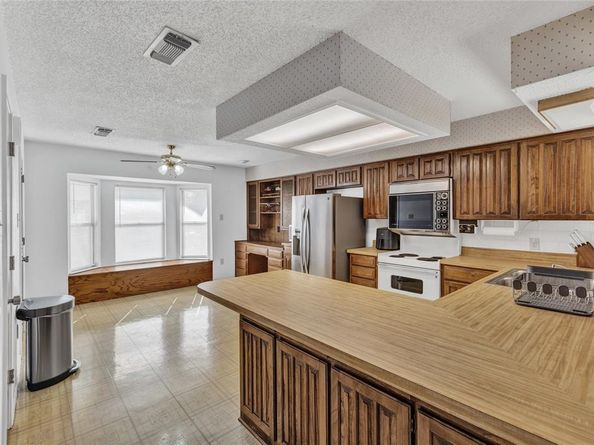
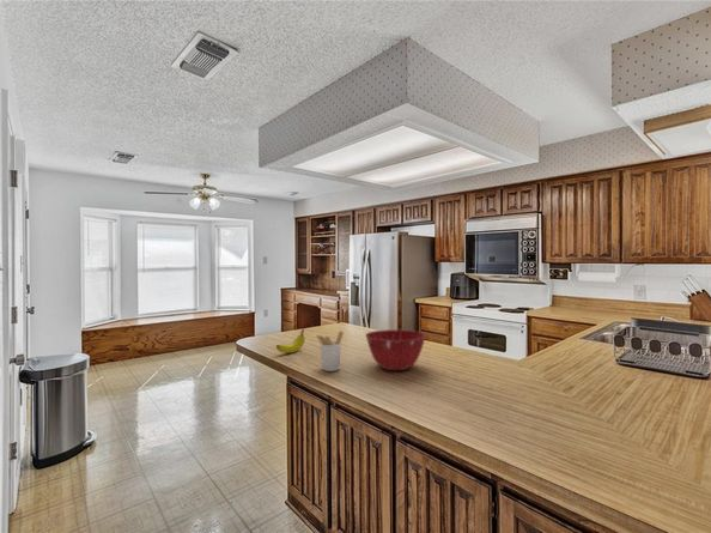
+ mixing bowl (395, 350)
+ utensil holder (328, 350)
+ fruit (292, 343)
